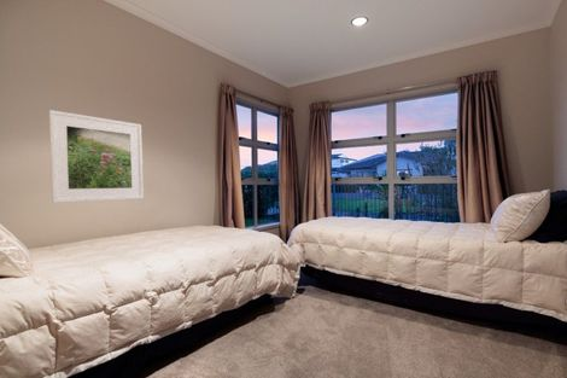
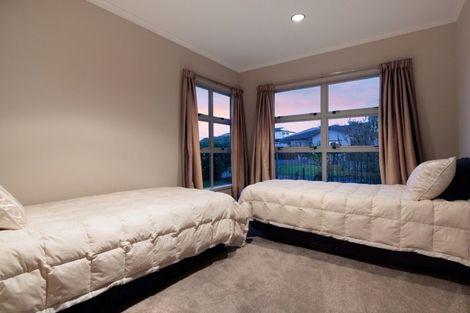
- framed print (101, 159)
